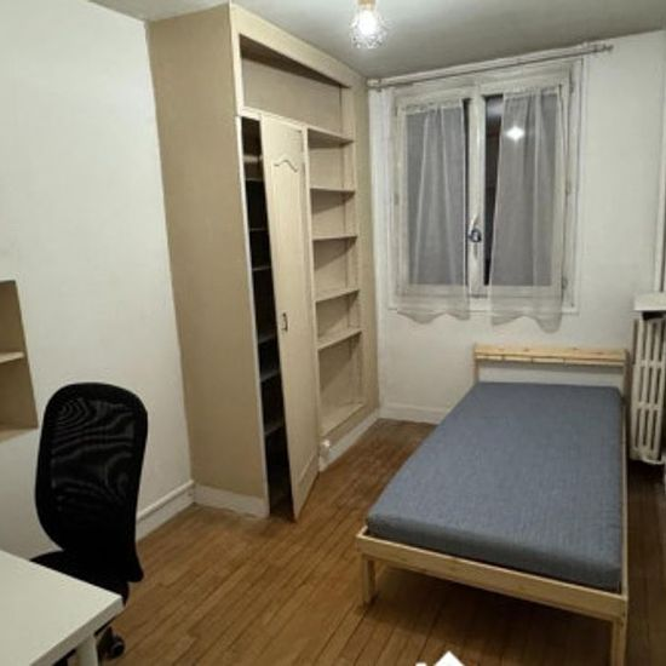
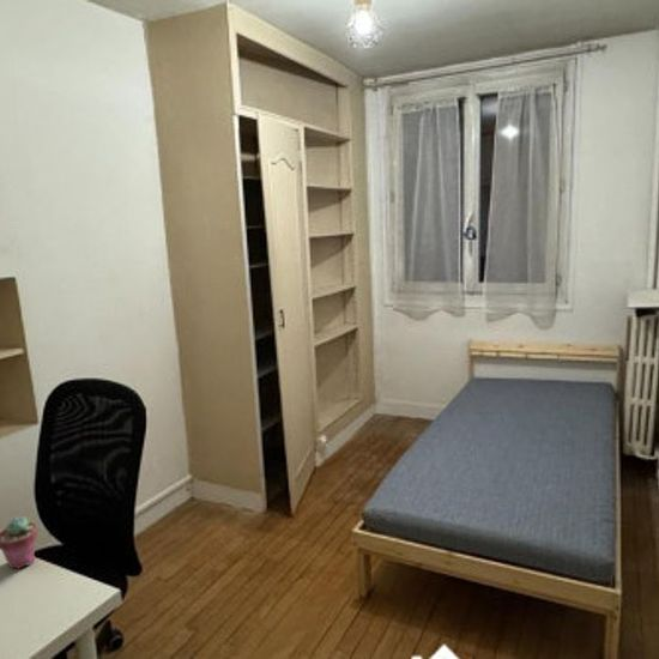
+ potted succulent (18, 539)
